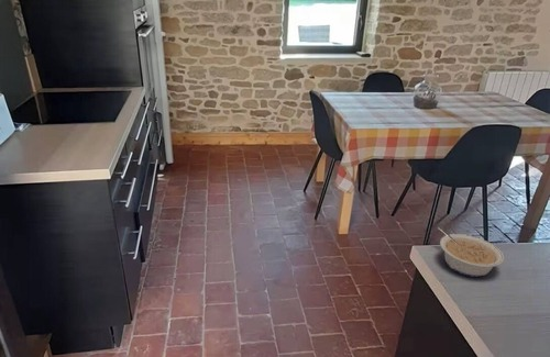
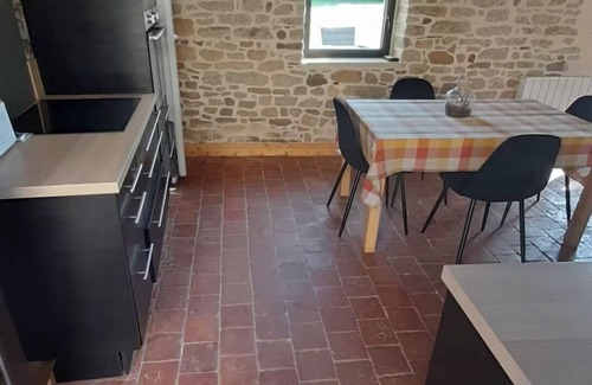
- legume (466, 255)
